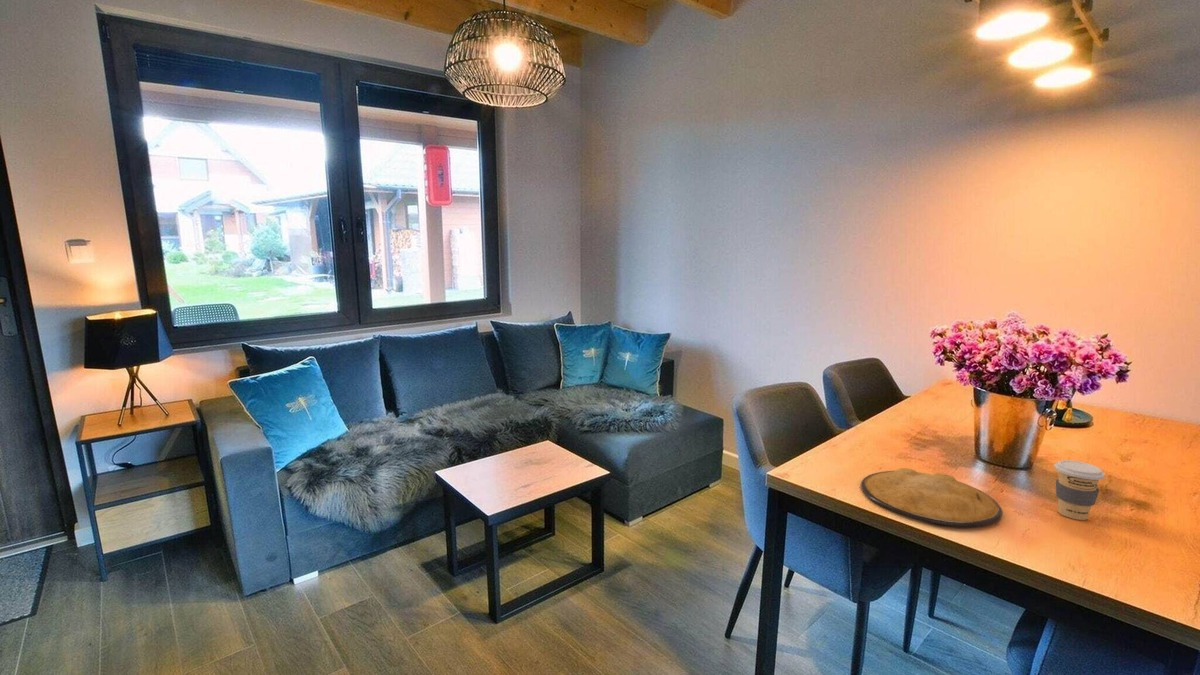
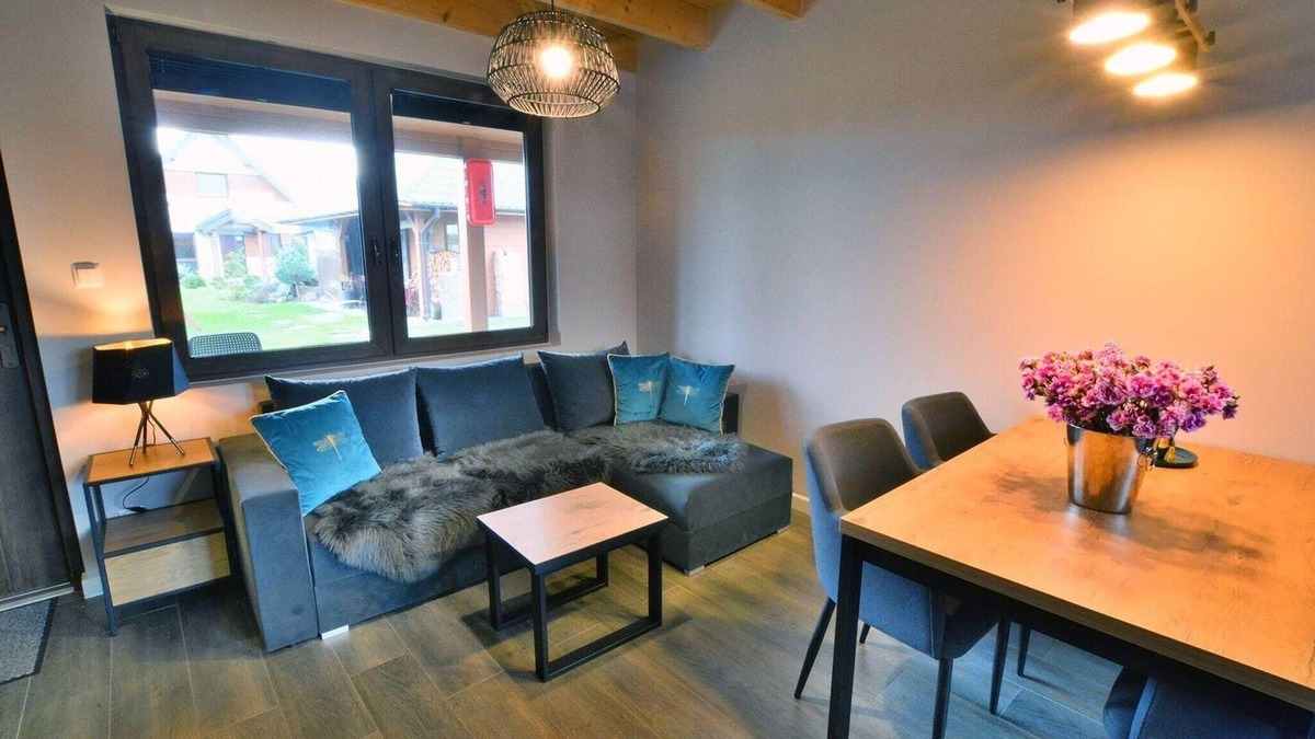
- coffee cup (1076, 490)
- plate (928, 487)
